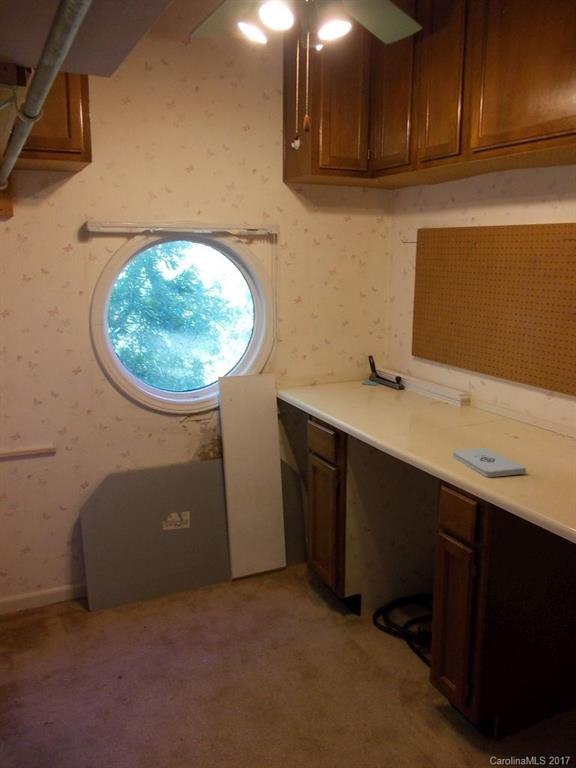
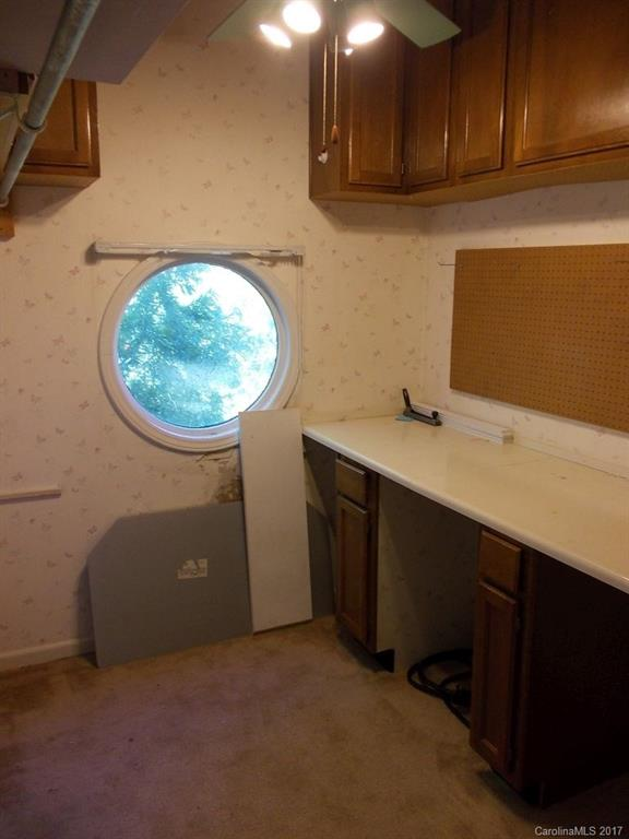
- notepad (486, 461)
